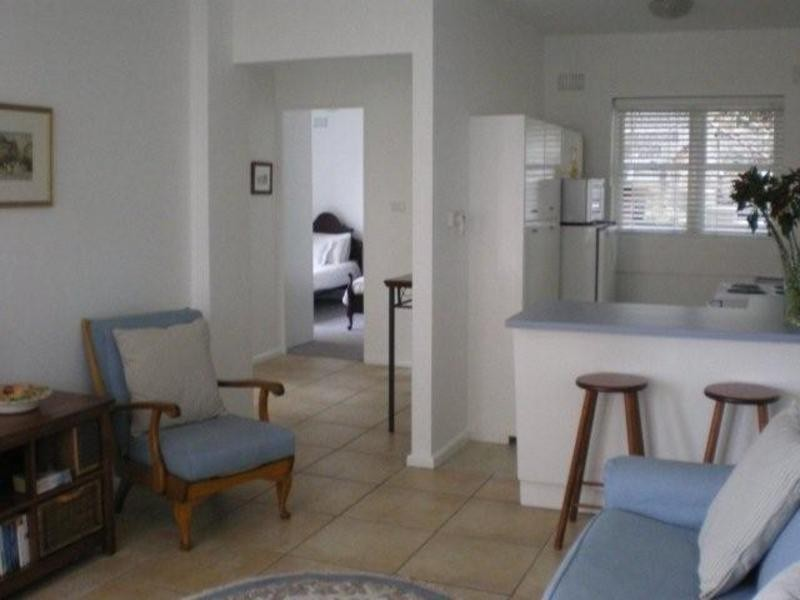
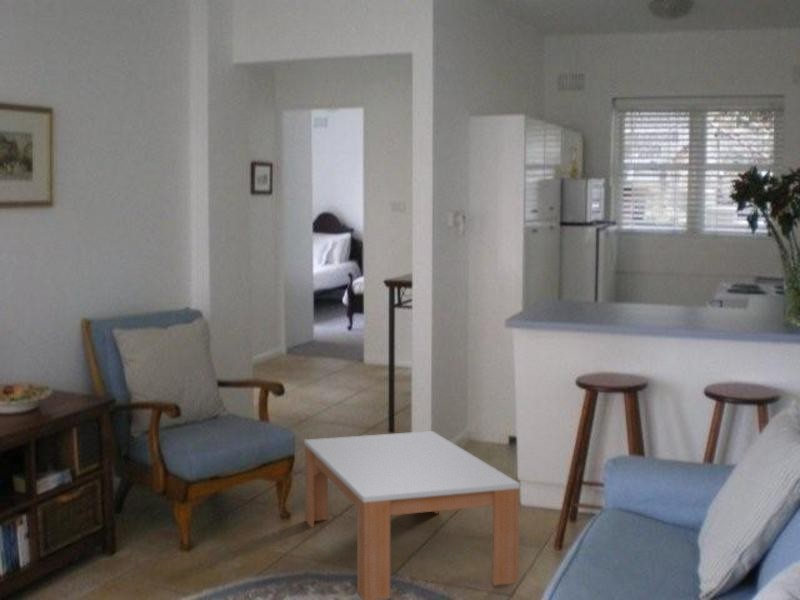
+ coffee table (402, 505)
